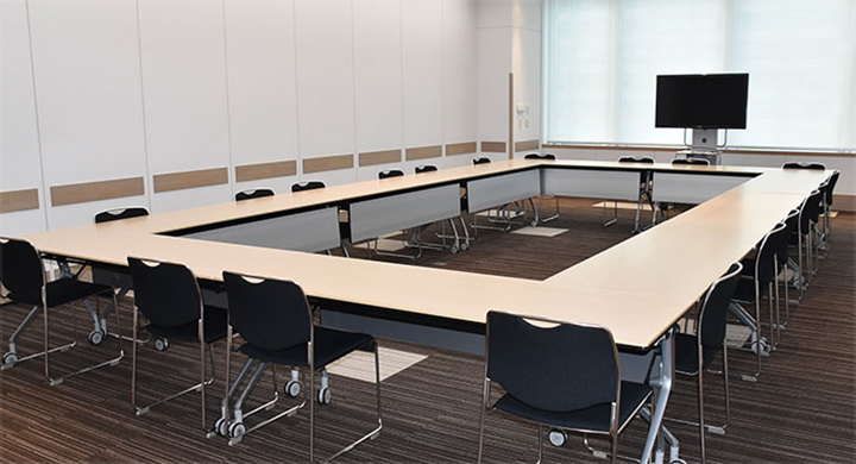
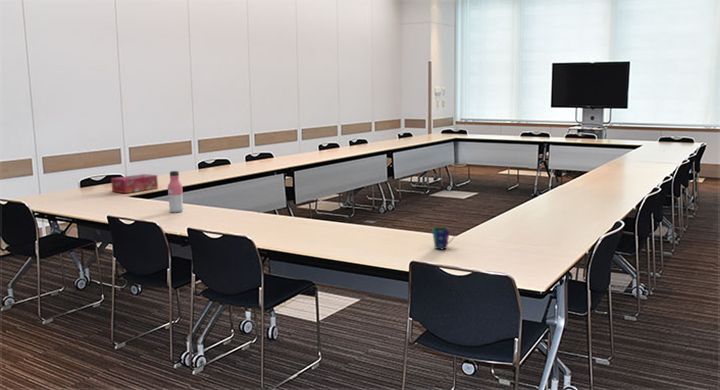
+ water bottle (175, 191)
+ cup (443, 238)
+ tissue box (135, 183)
